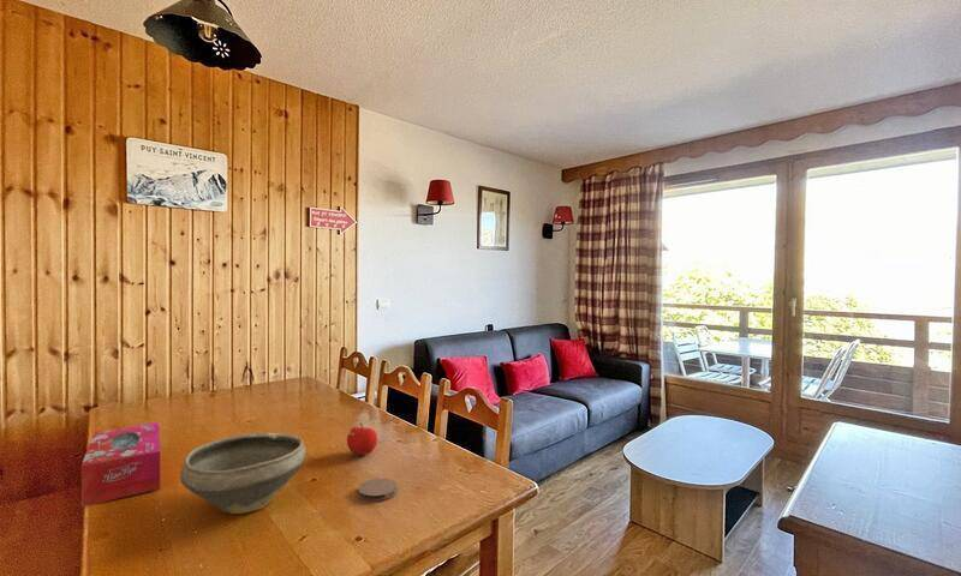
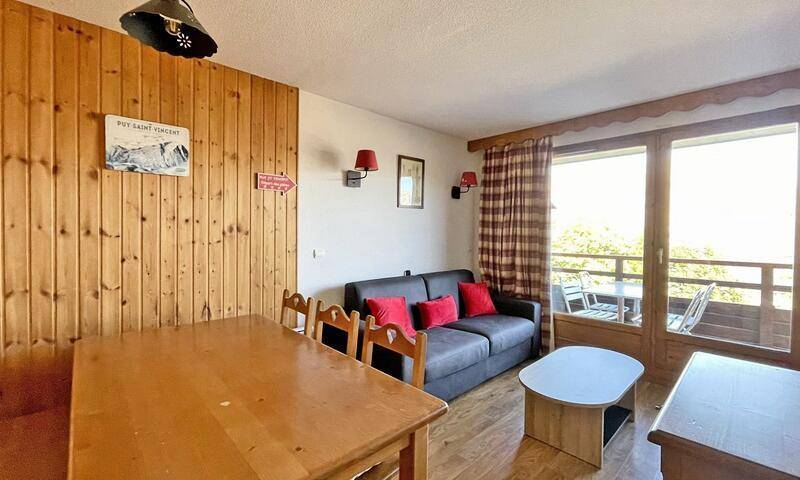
- fruit (362, 438)
- bowl (246, 474)
- tissue box (125, 458)
- coaster (377, 488)
